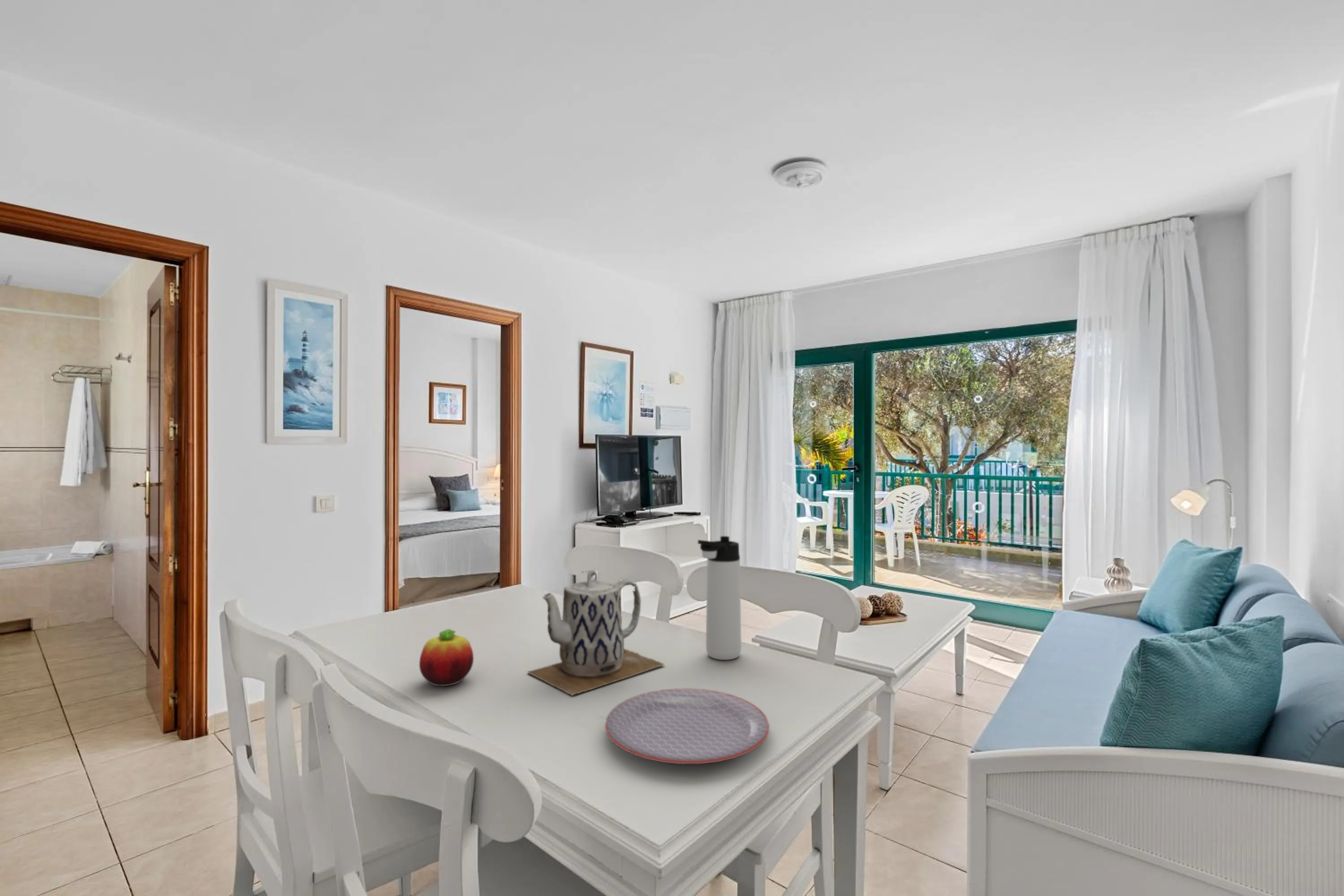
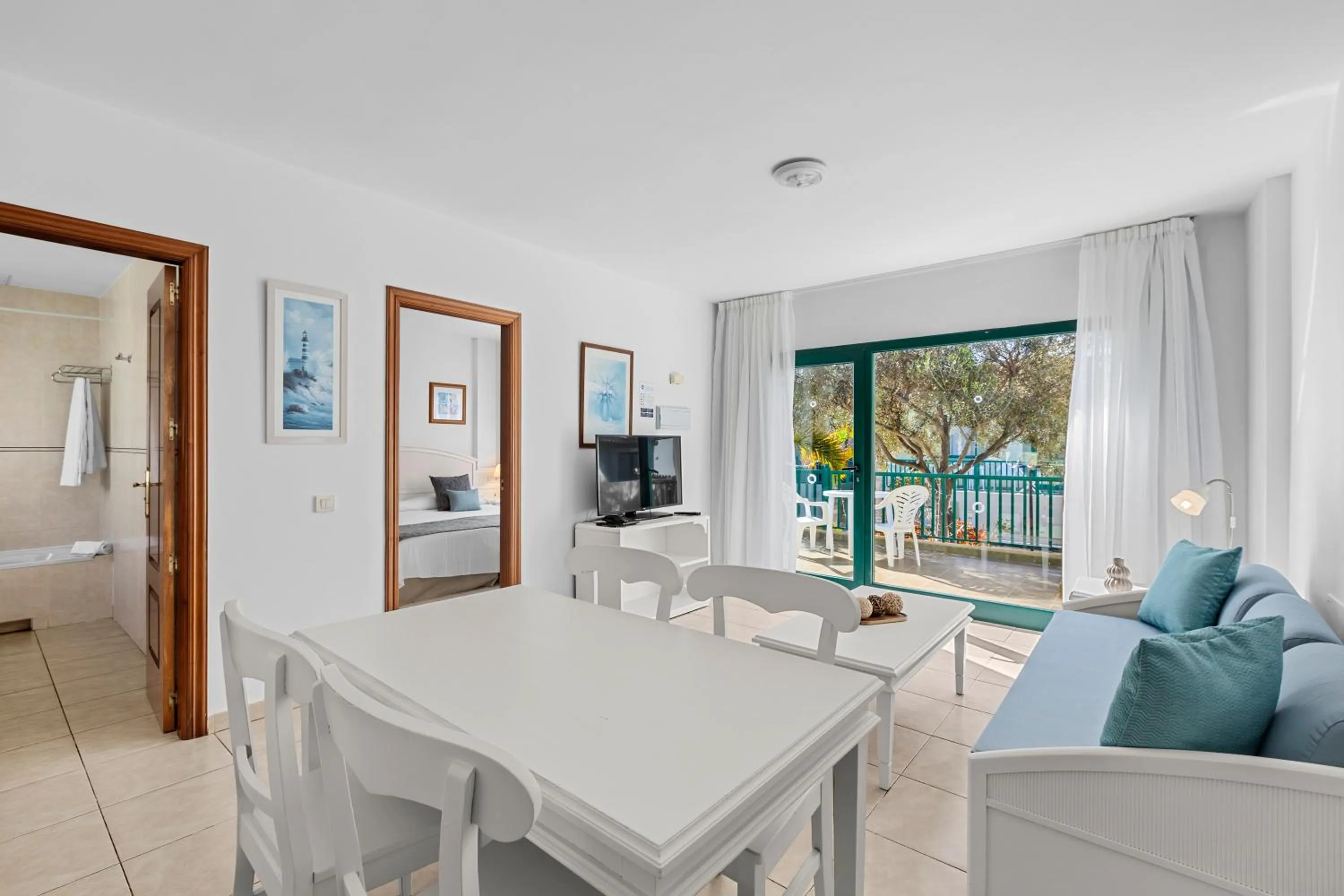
- fruit (447, 657)
- plate (687, 726)
- thermos bottle (718, 597)
- teapot (597, 620)
